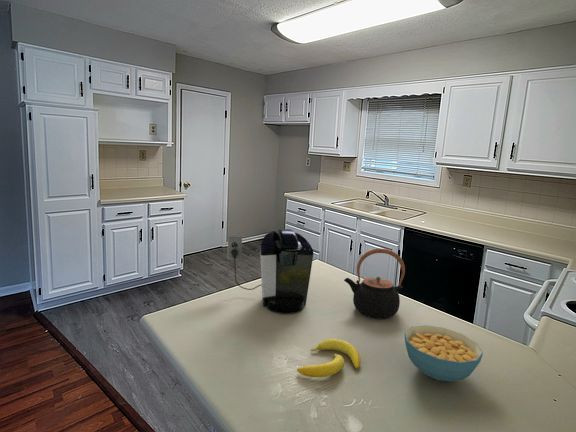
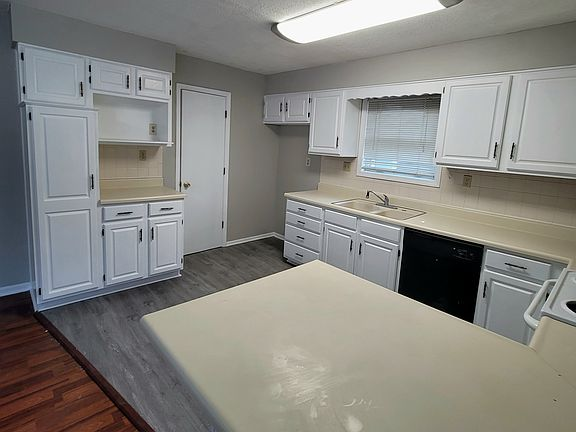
- banana (328, 362)
- teapot (373, 280)
- coffee maker (270, 266)
- cereal bowl (439, 358)
